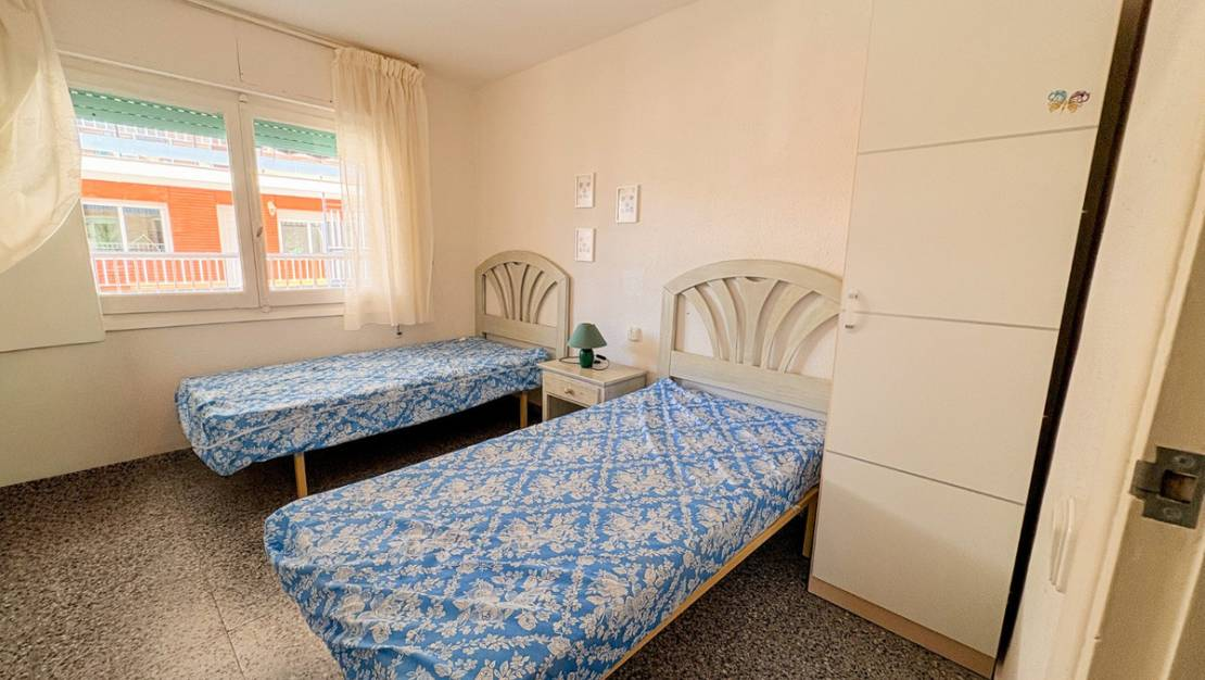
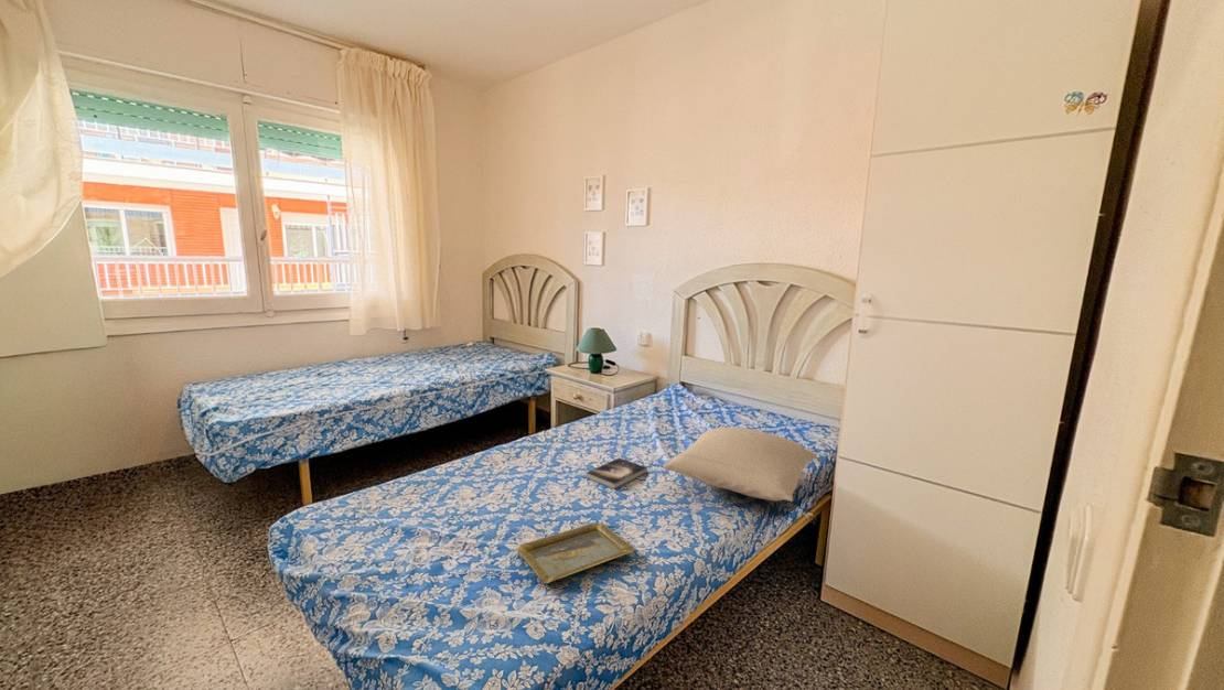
+ tray (575, 550)
+ pillow (741, 461)
+ book (616, 472)
